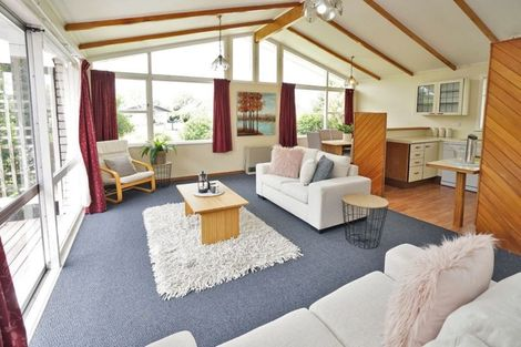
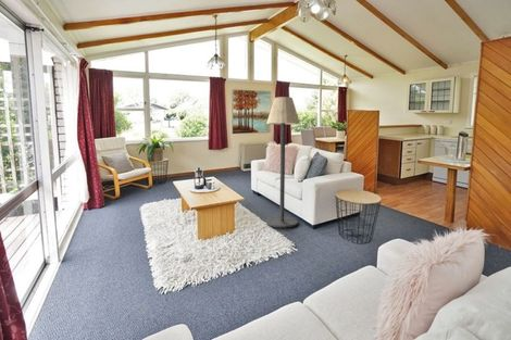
+ floor lamp (282, 162)
